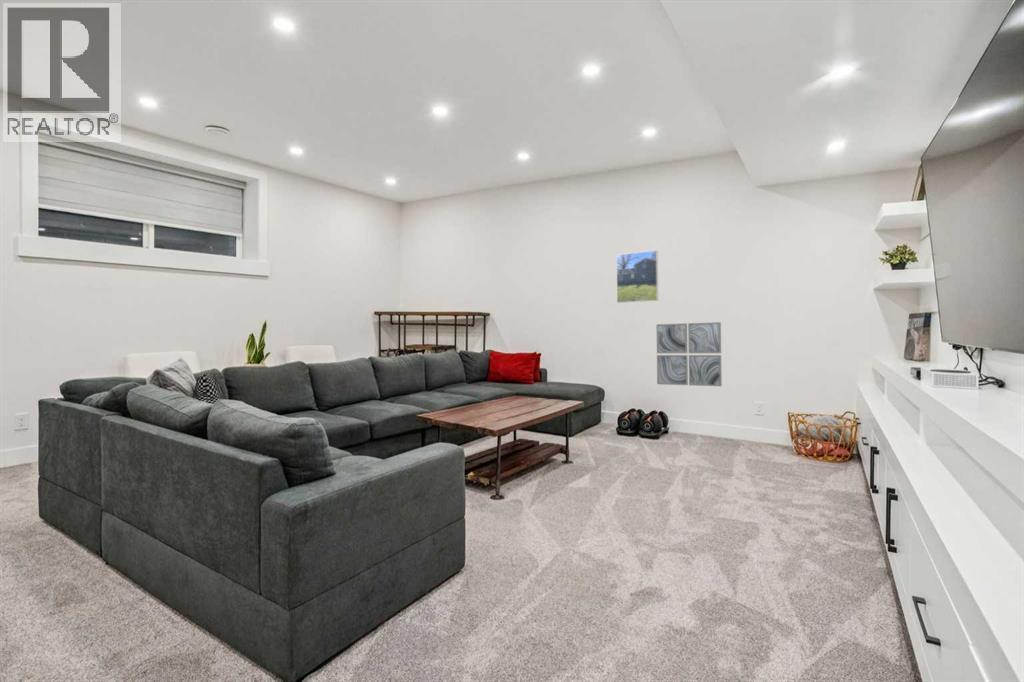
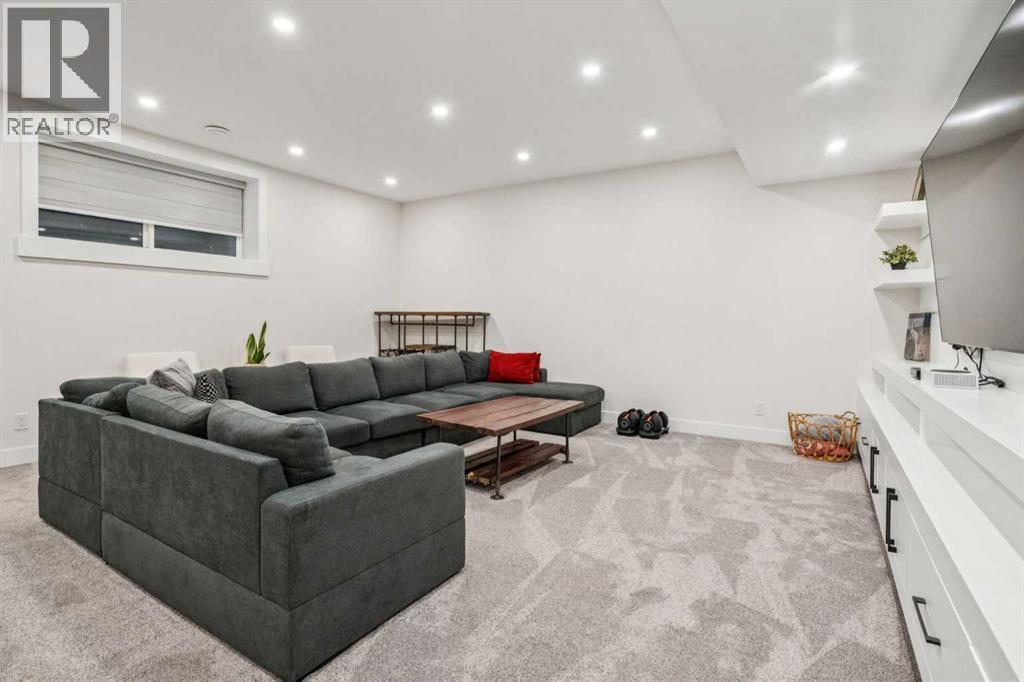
- wall art (687, 355)
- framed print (636, 277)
